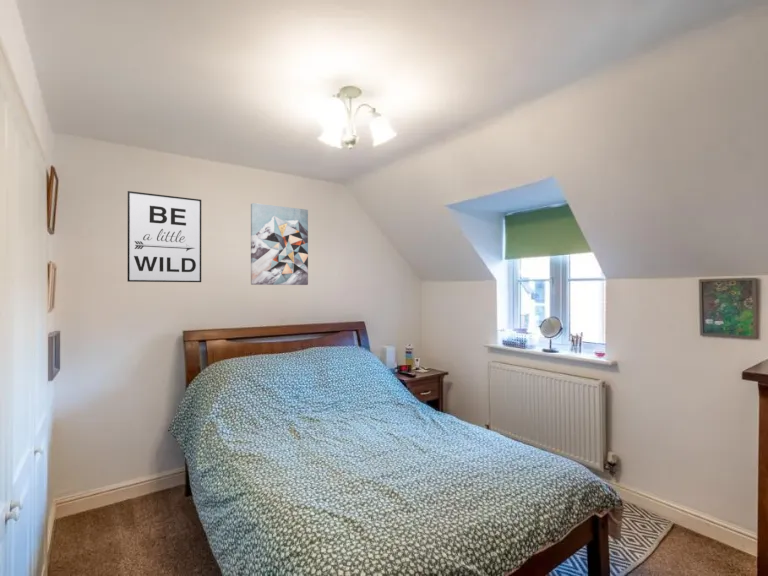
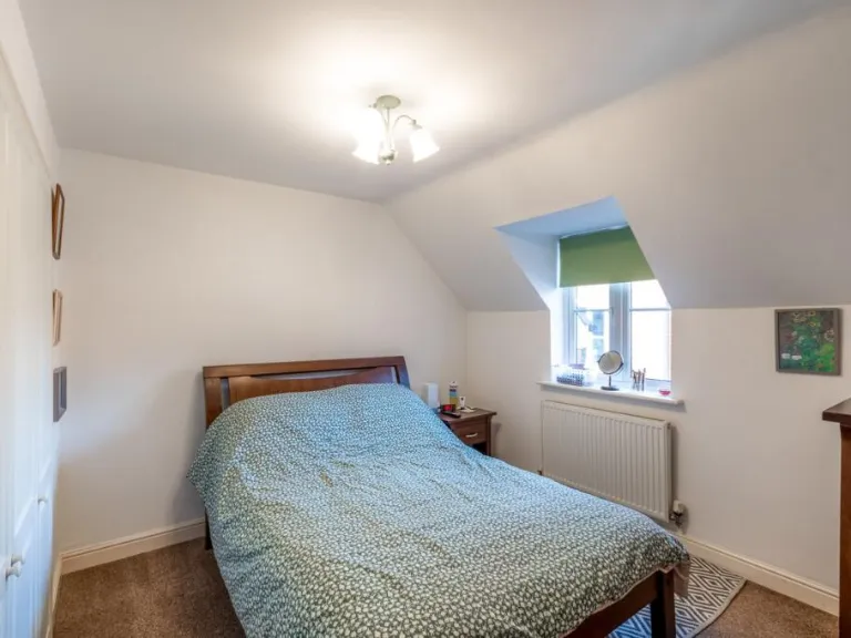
- wall art (166, 238)
- wall art (280, 245)
